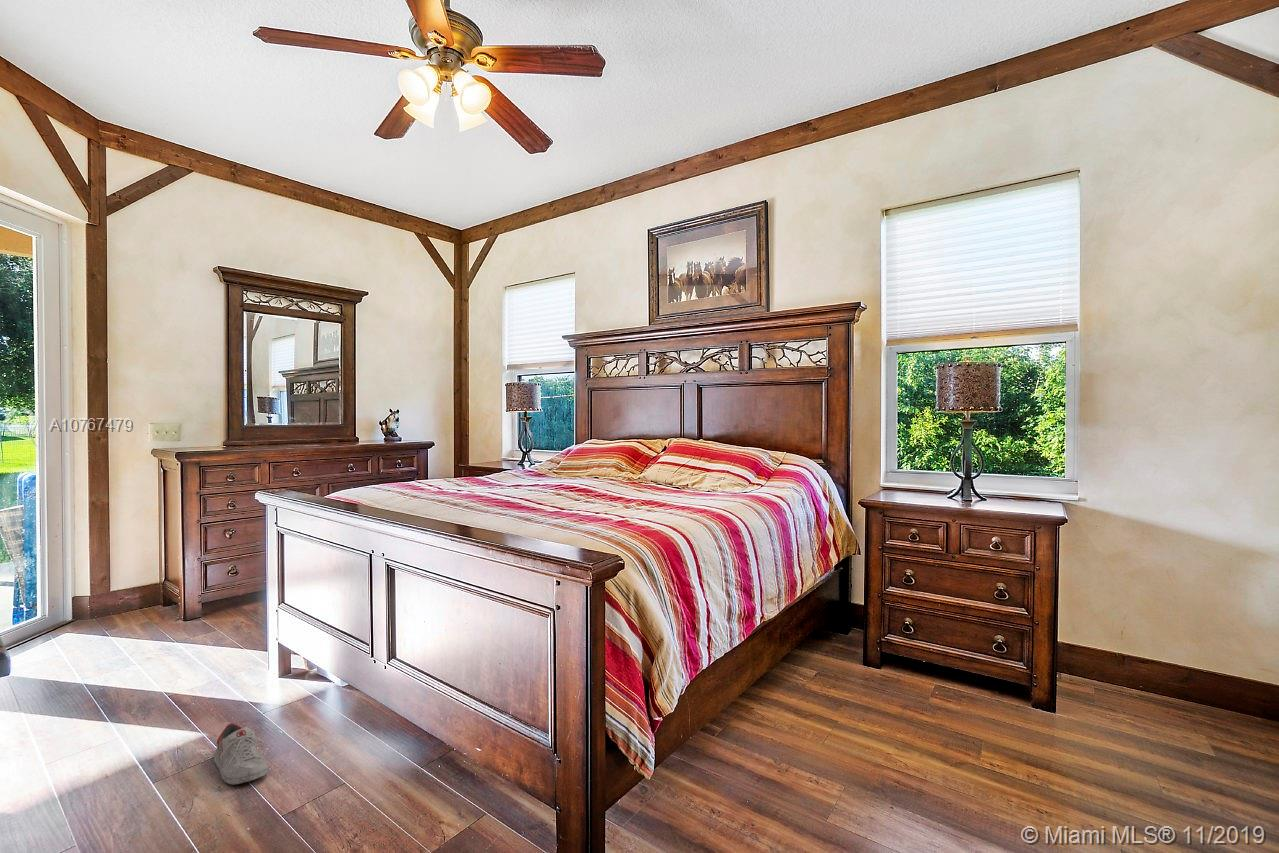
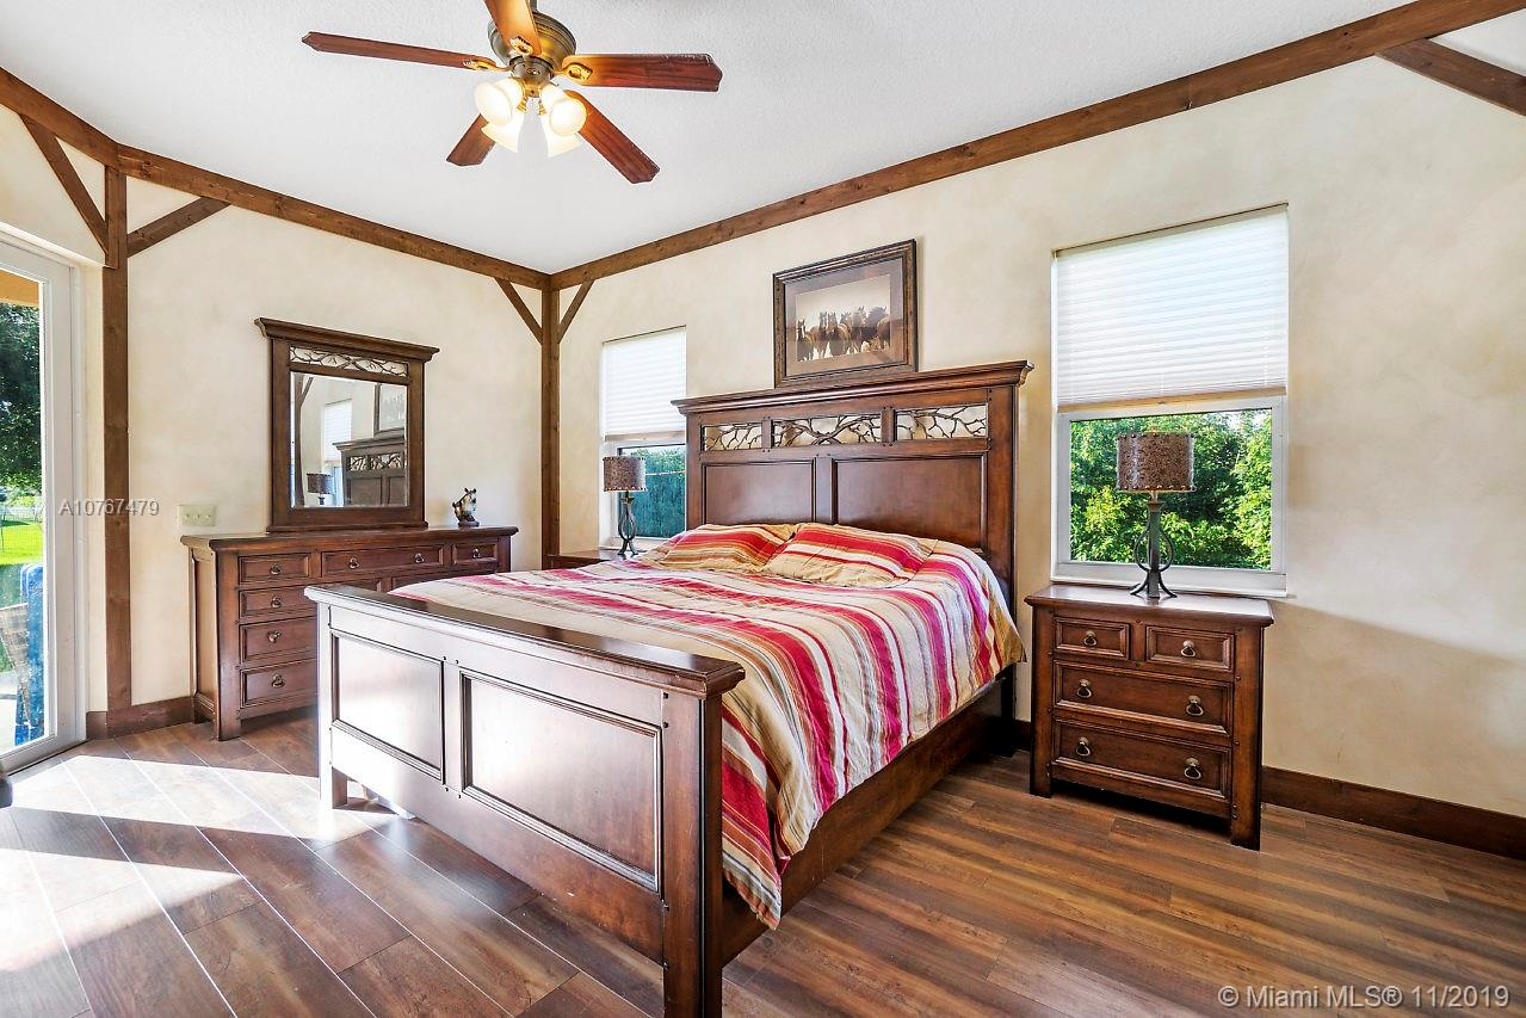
- shoe (240, 749)
